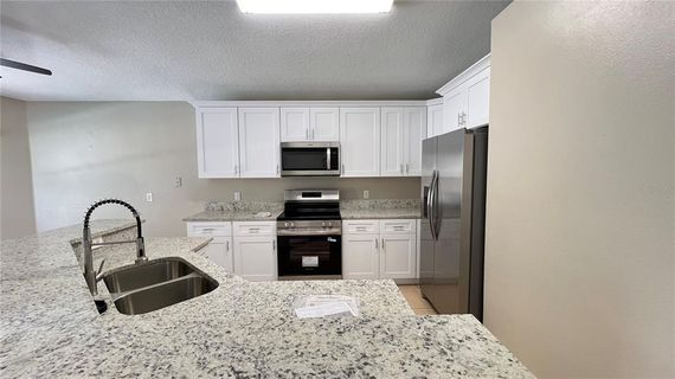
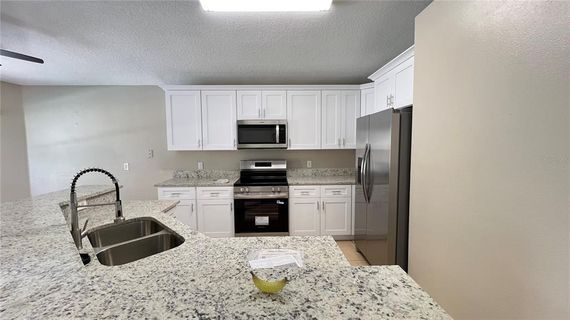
+ banana (268, 282)
